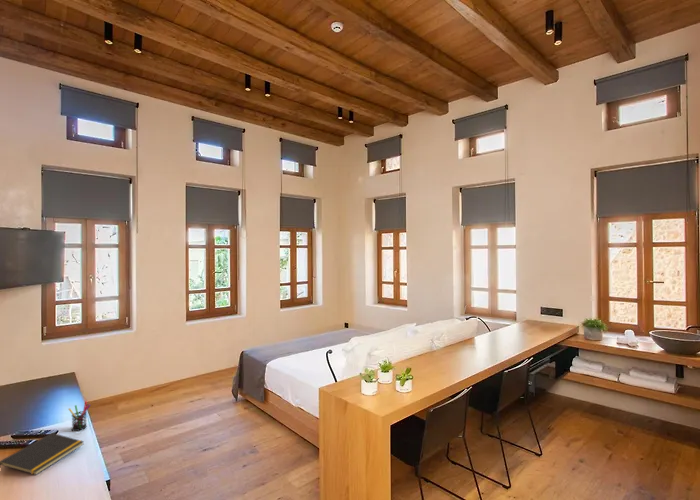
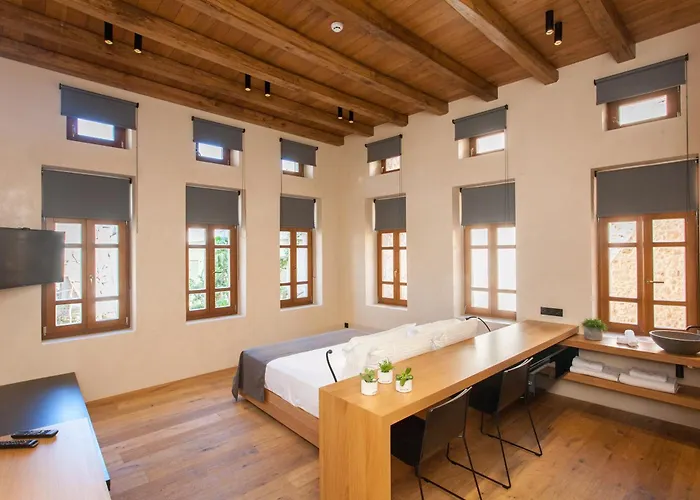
- notepad (44, 452)
- pen holder (79, 415)
